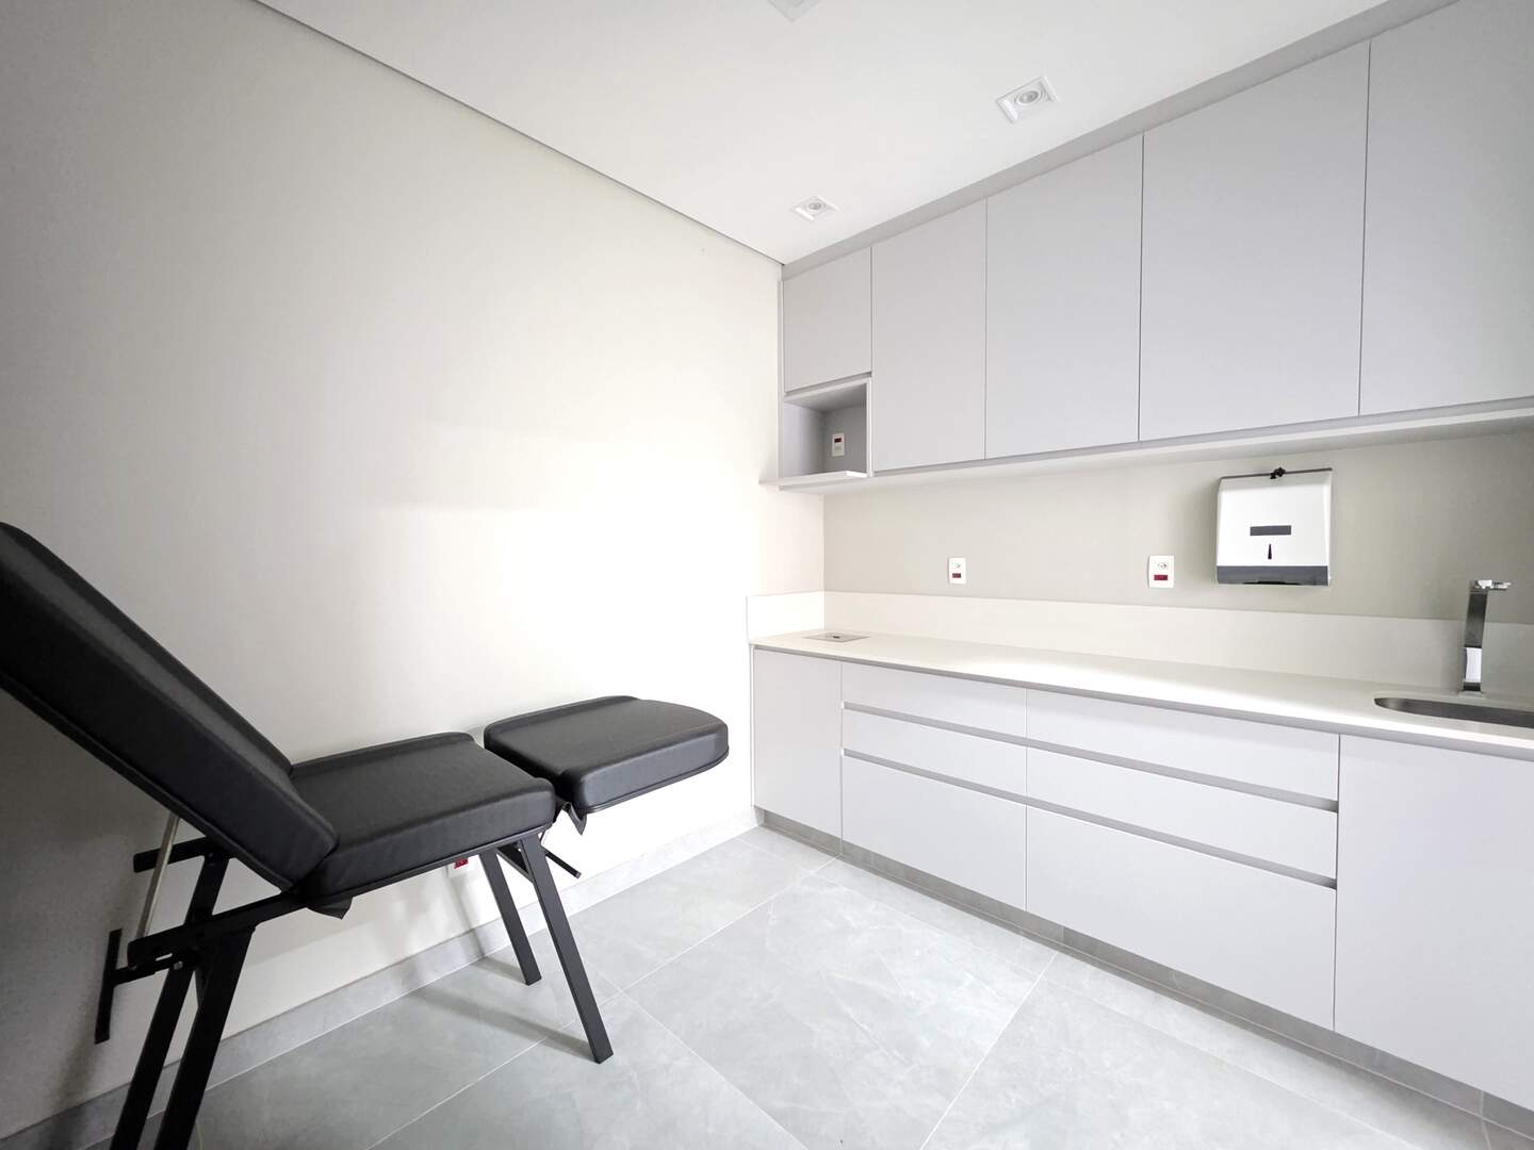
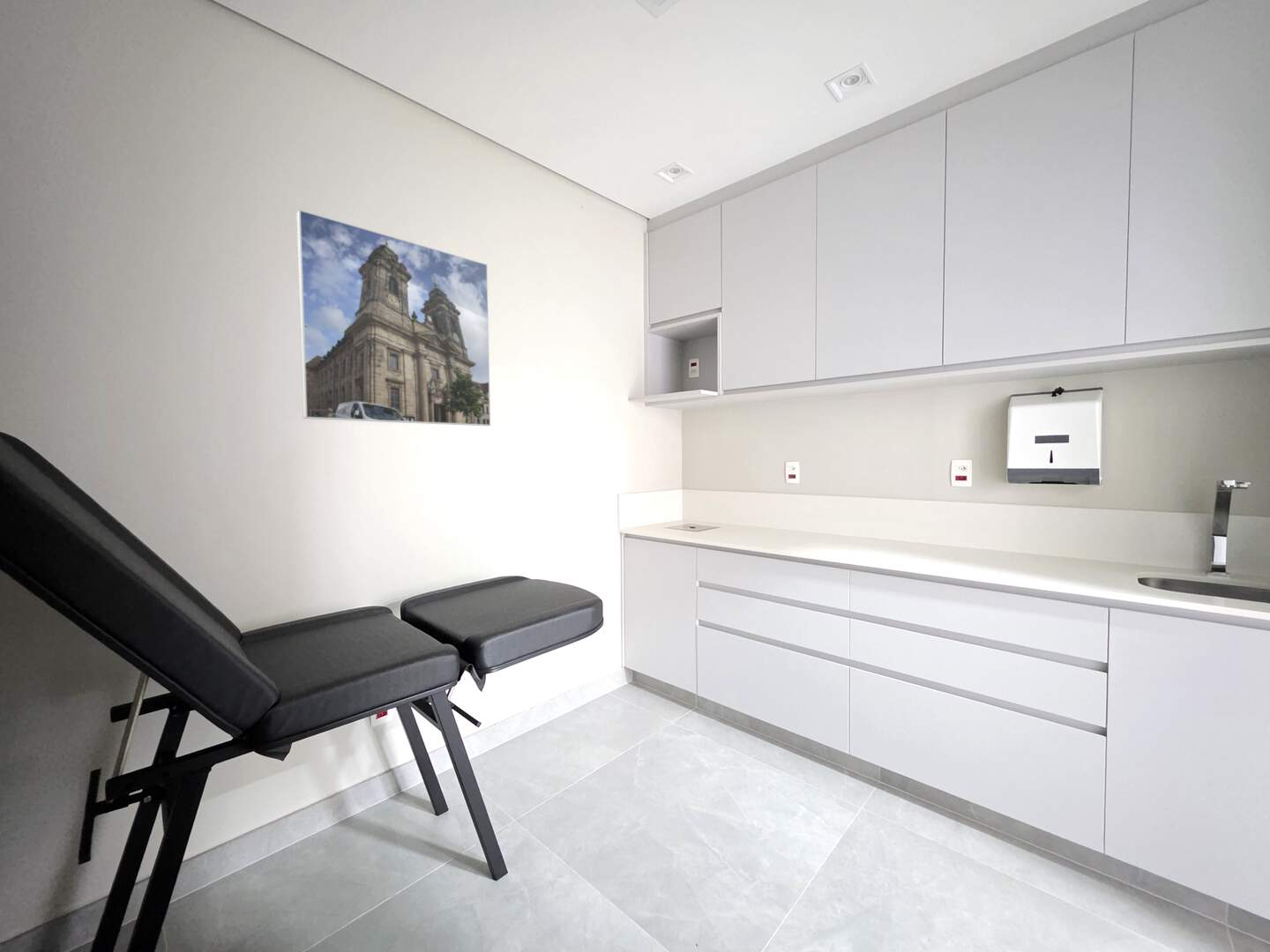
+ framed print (406, 332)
